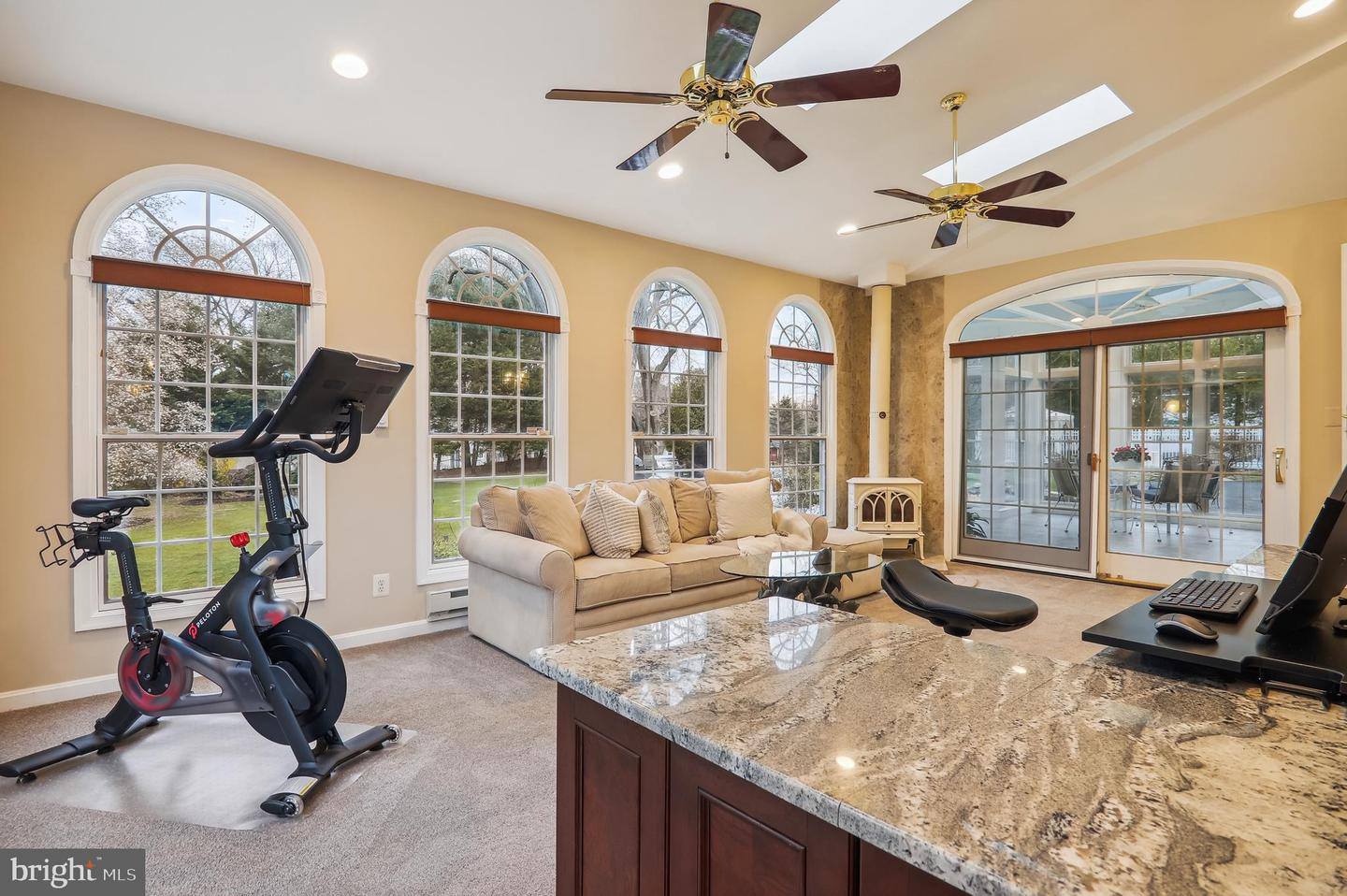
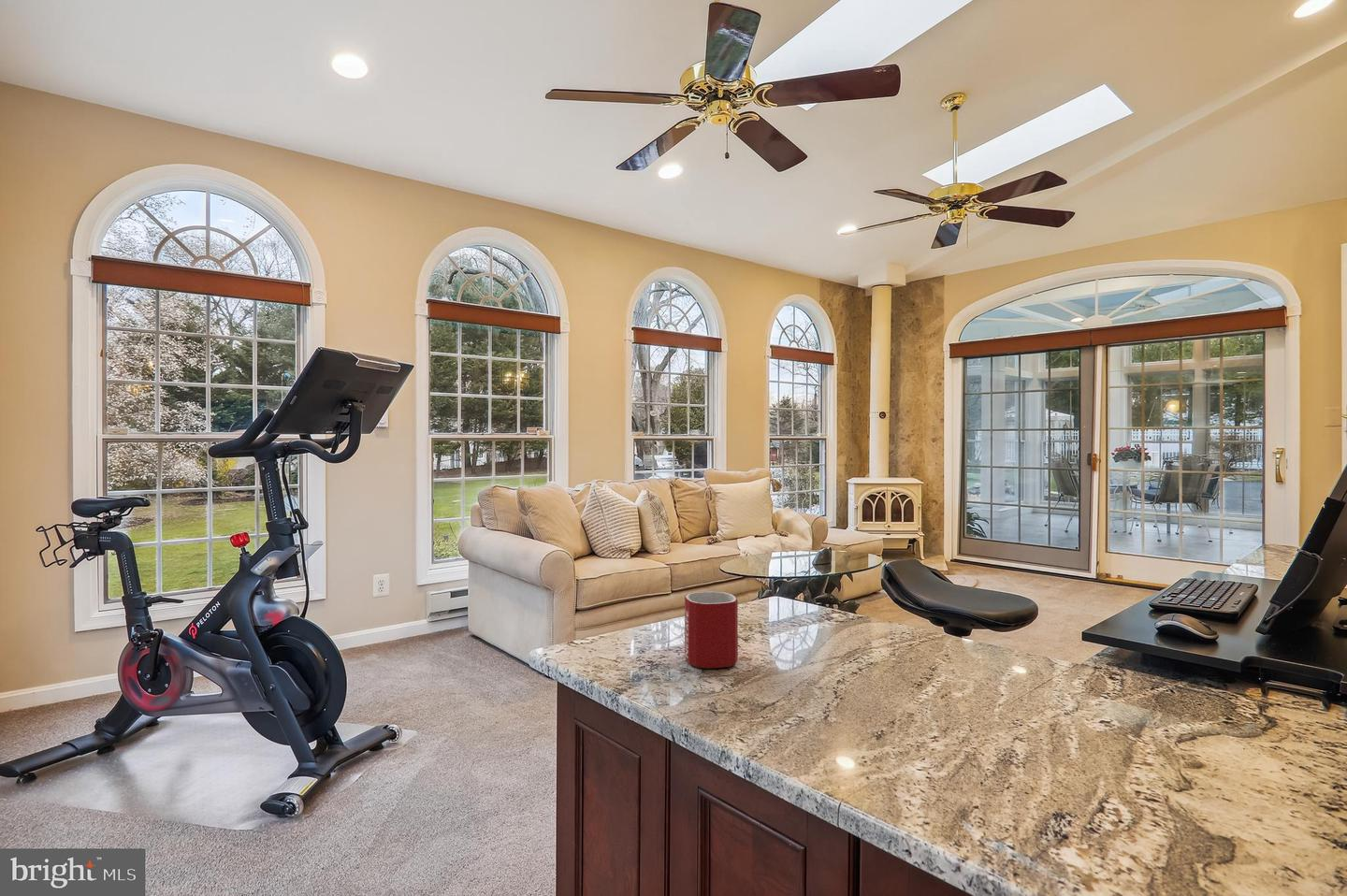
+ mug (708, 625)
